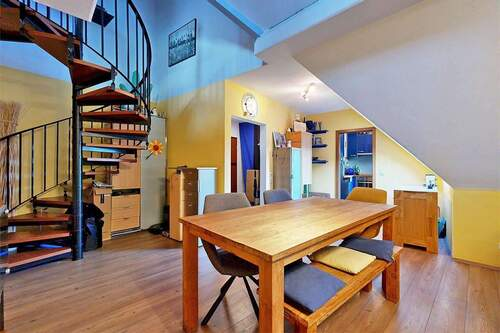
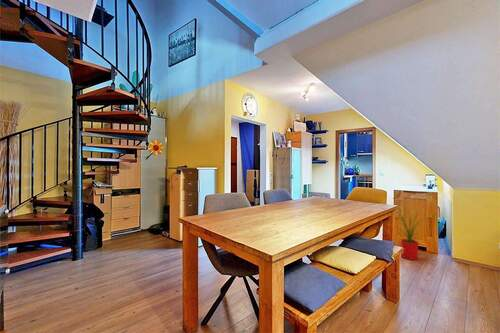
+ house plant (410, 230)
